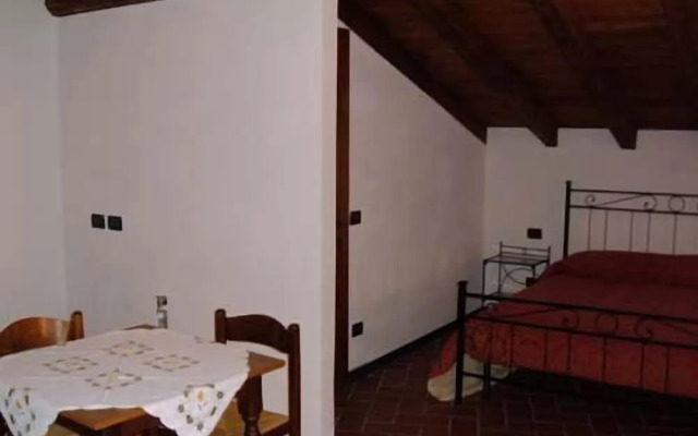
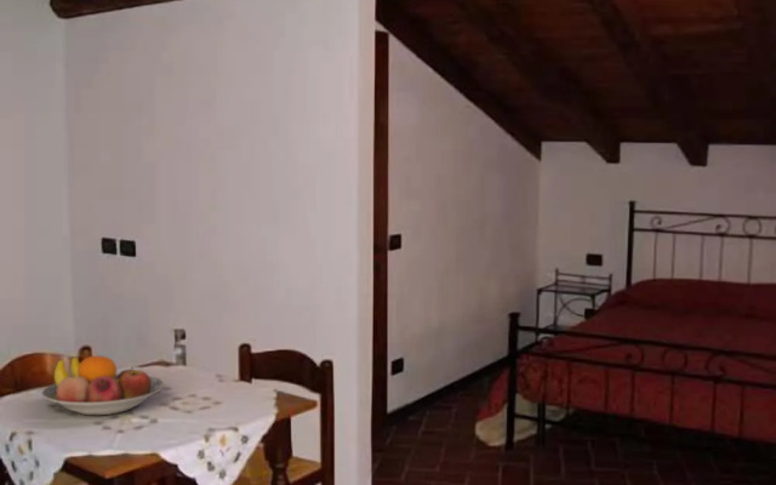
+ fruit bowl (103, 382)
